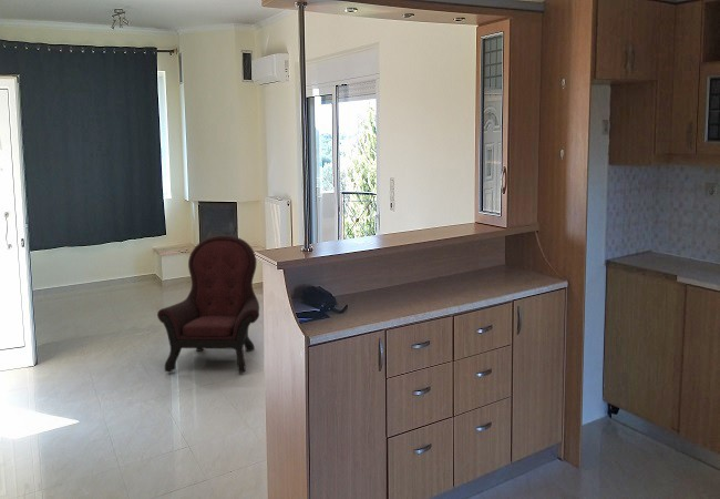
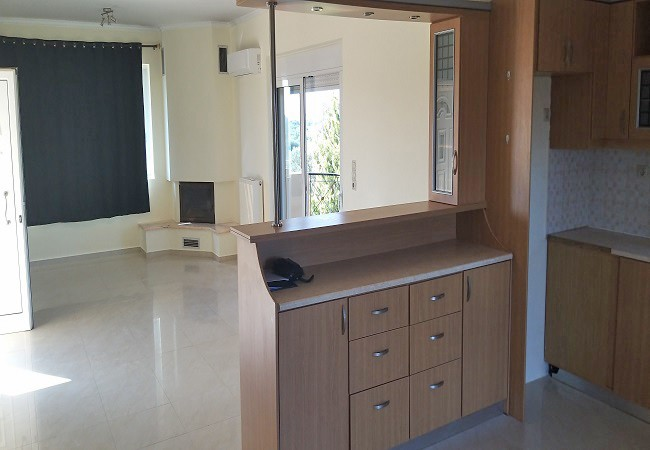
- armchair (215, 299)
